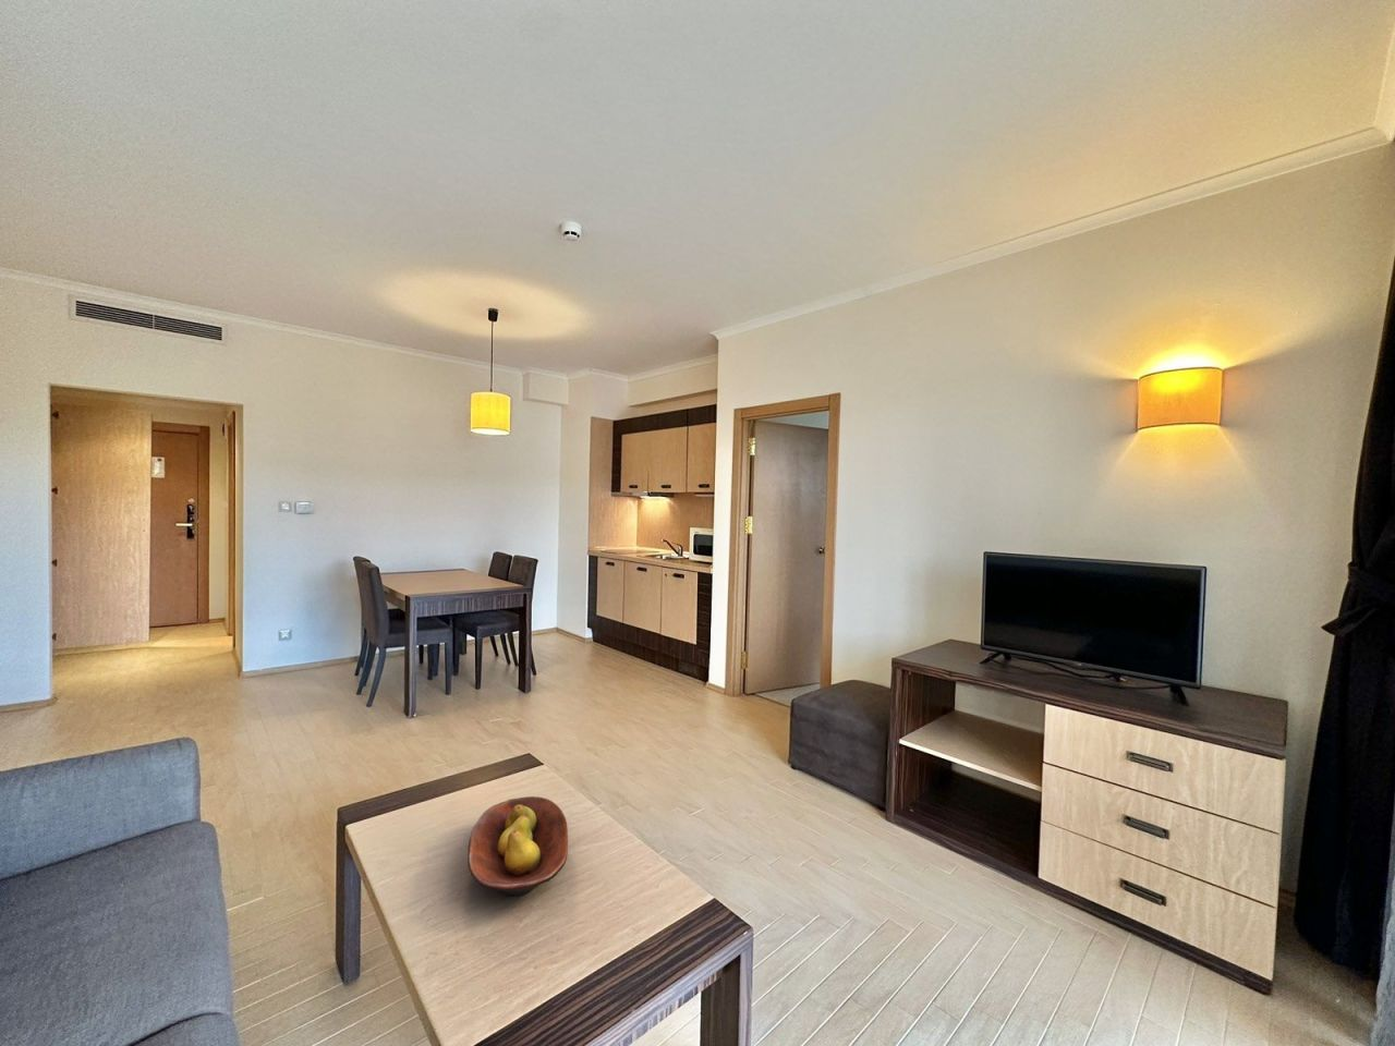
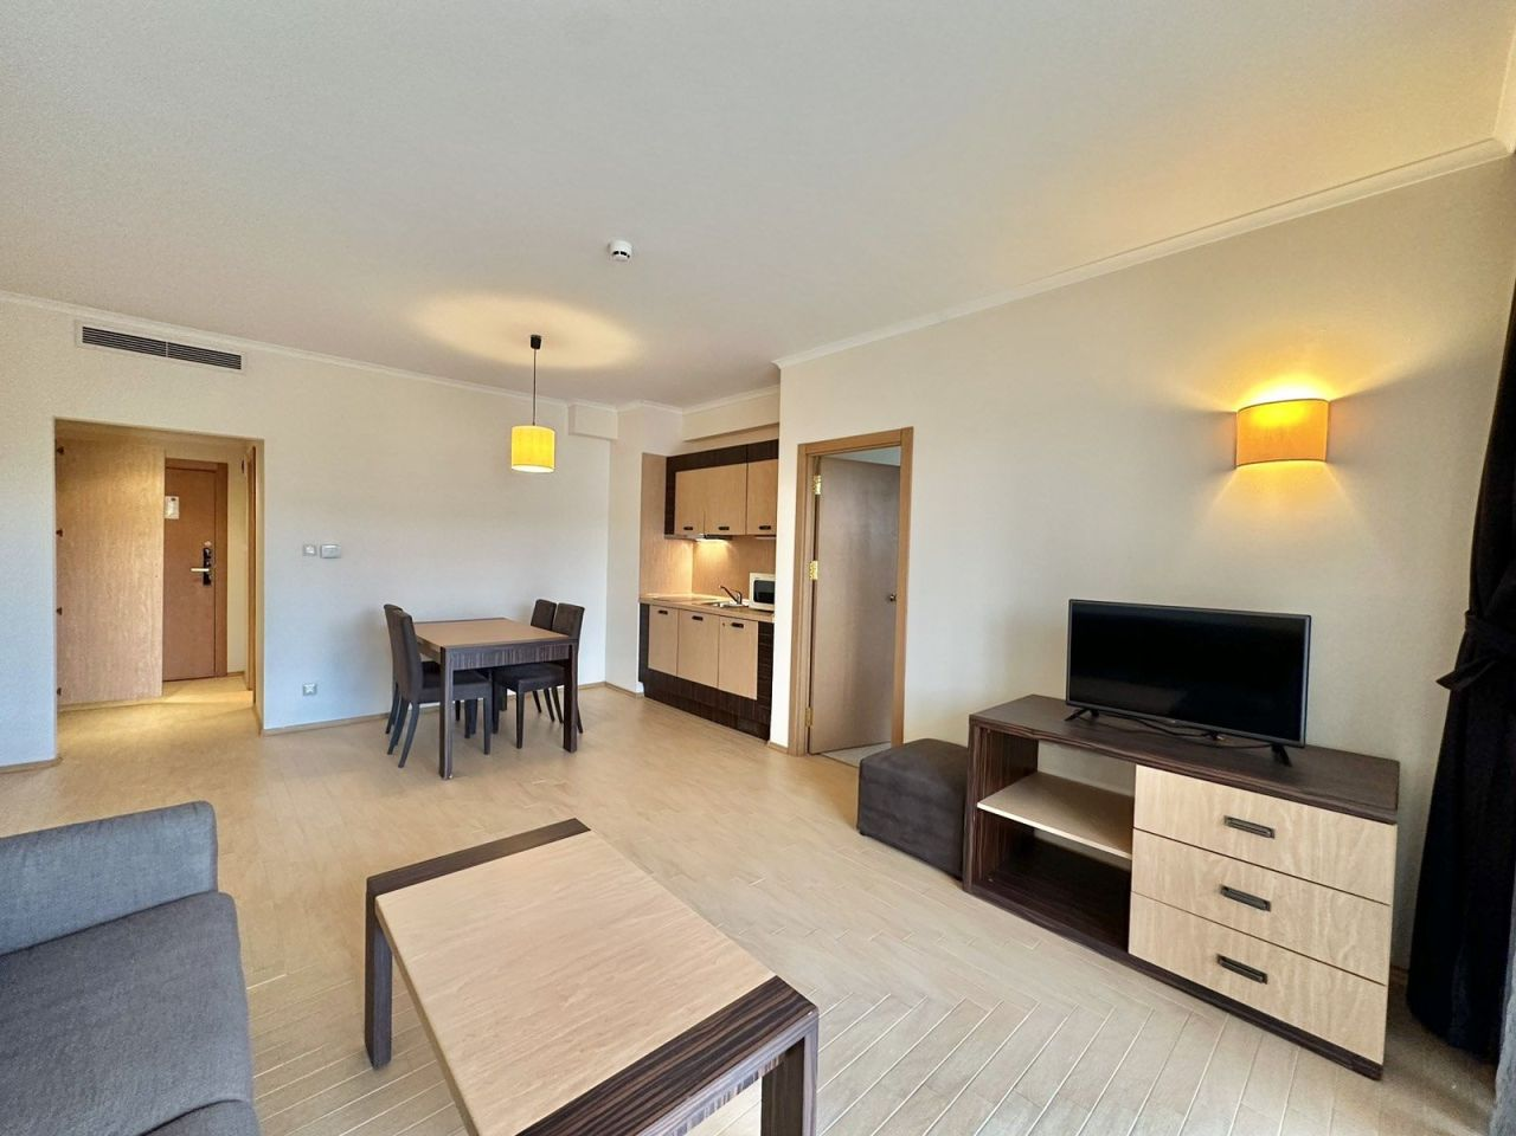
- fruit bowl (518, 838)
